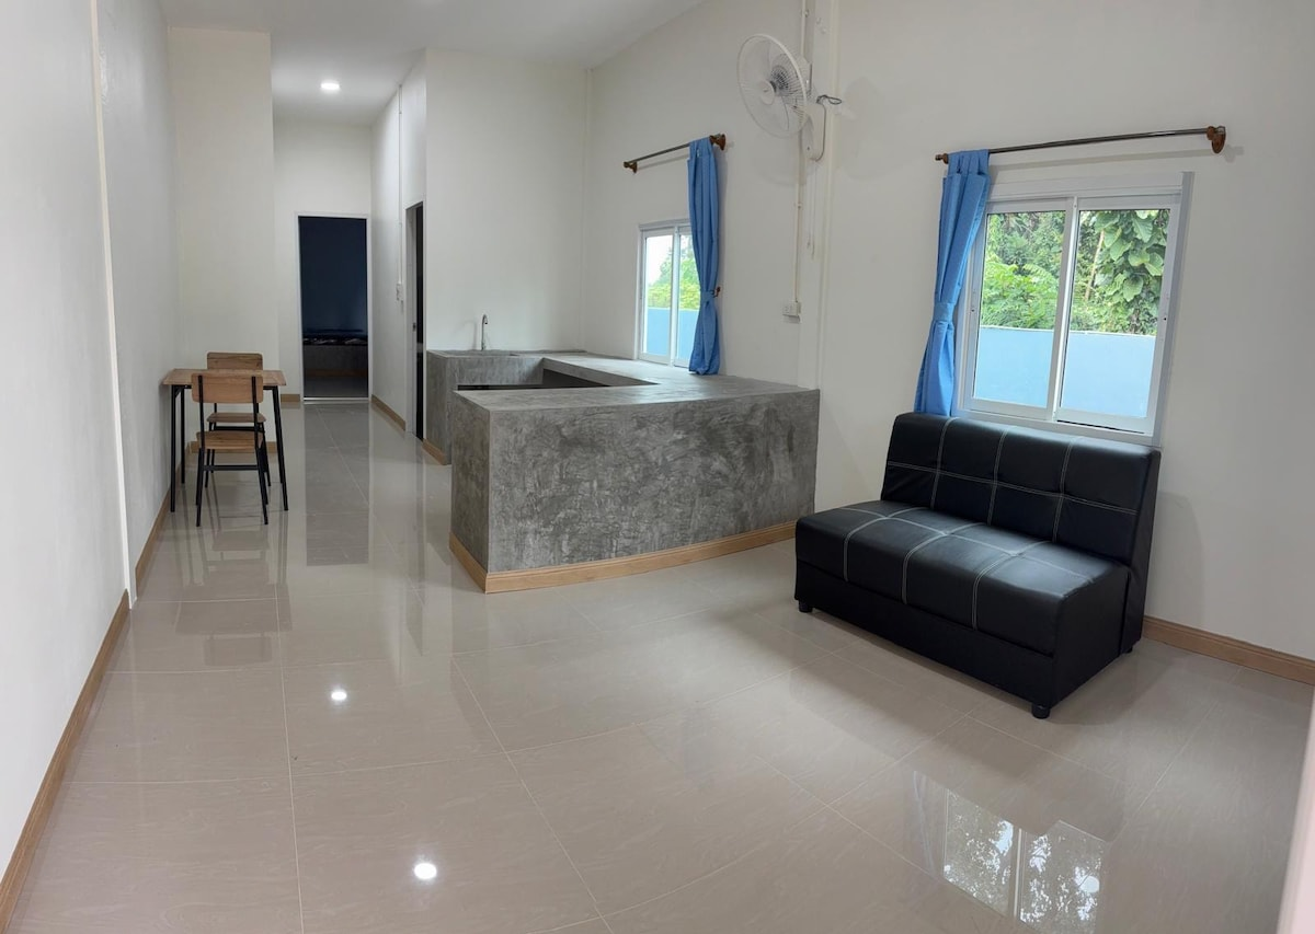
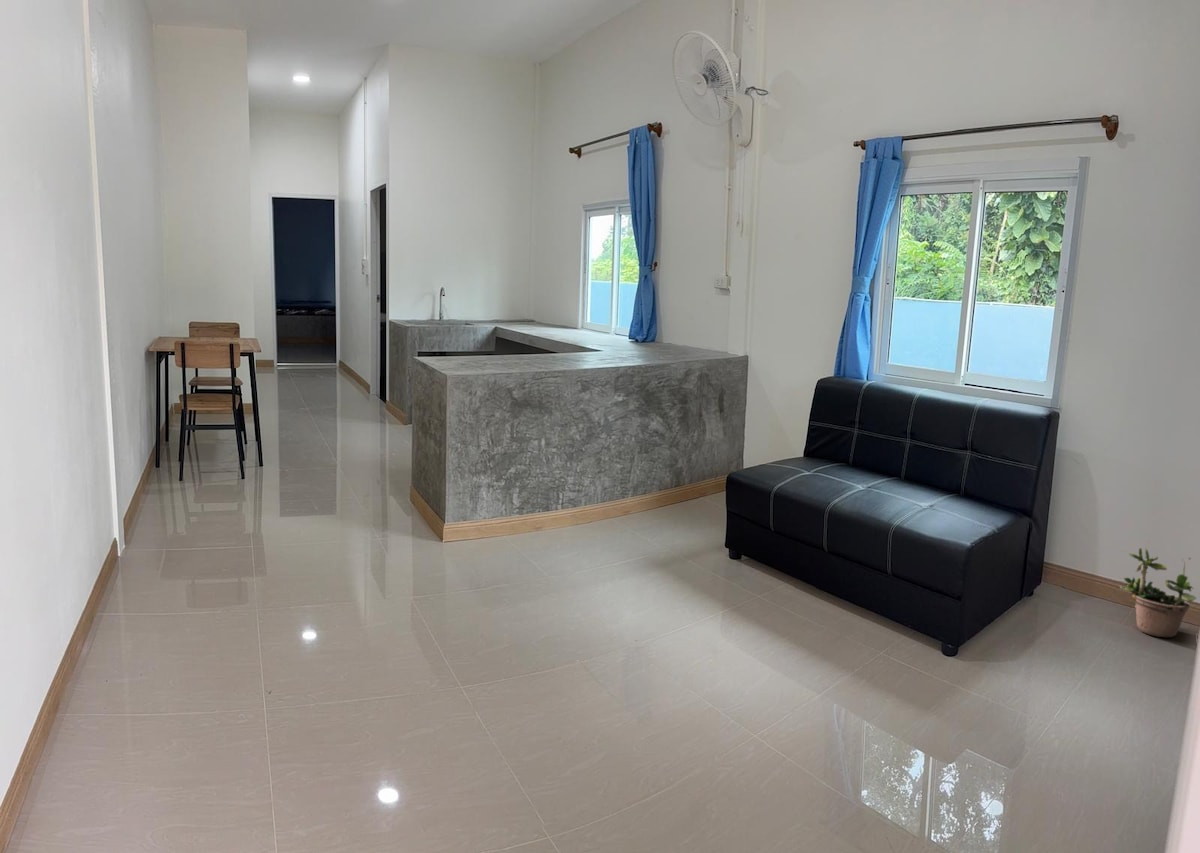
+ potted plant (1159, 589)
